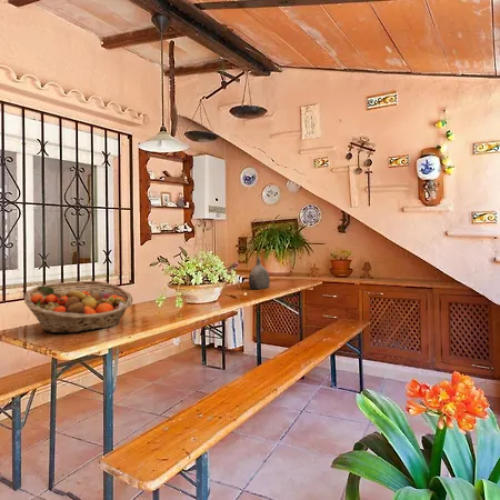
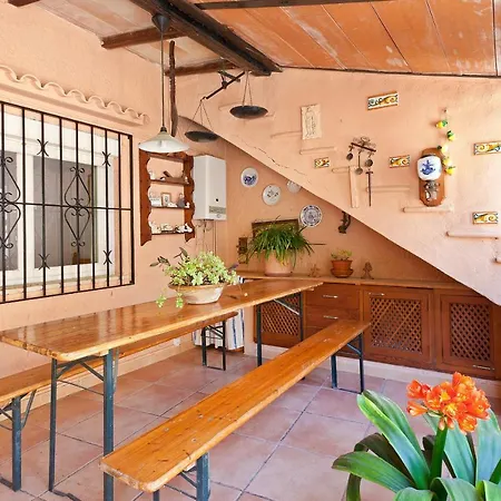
- water jug (259, 272)
- fruit basket (81, 304)
